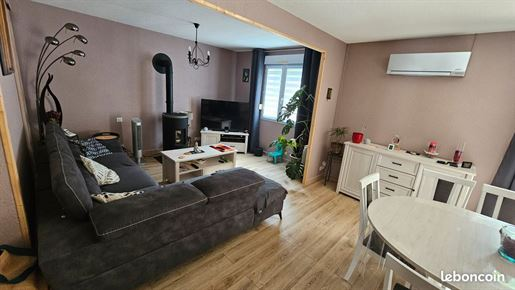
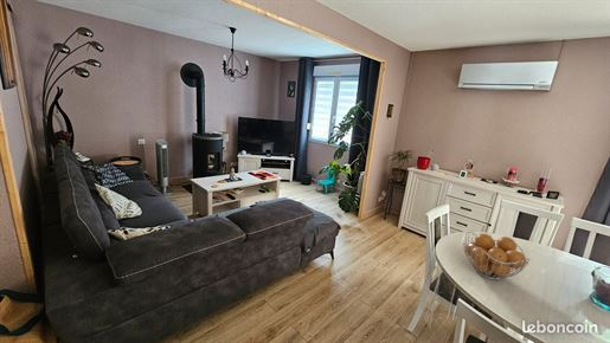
+ fruit basket (492, 254)
